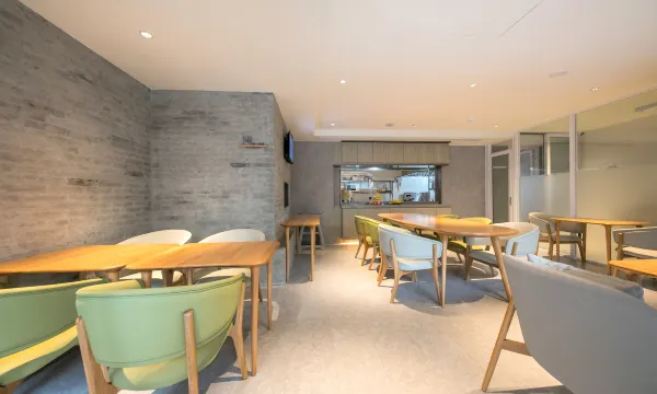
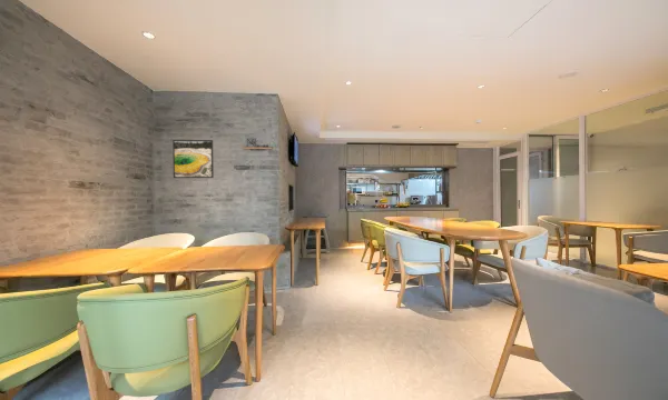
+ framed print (193, 159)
